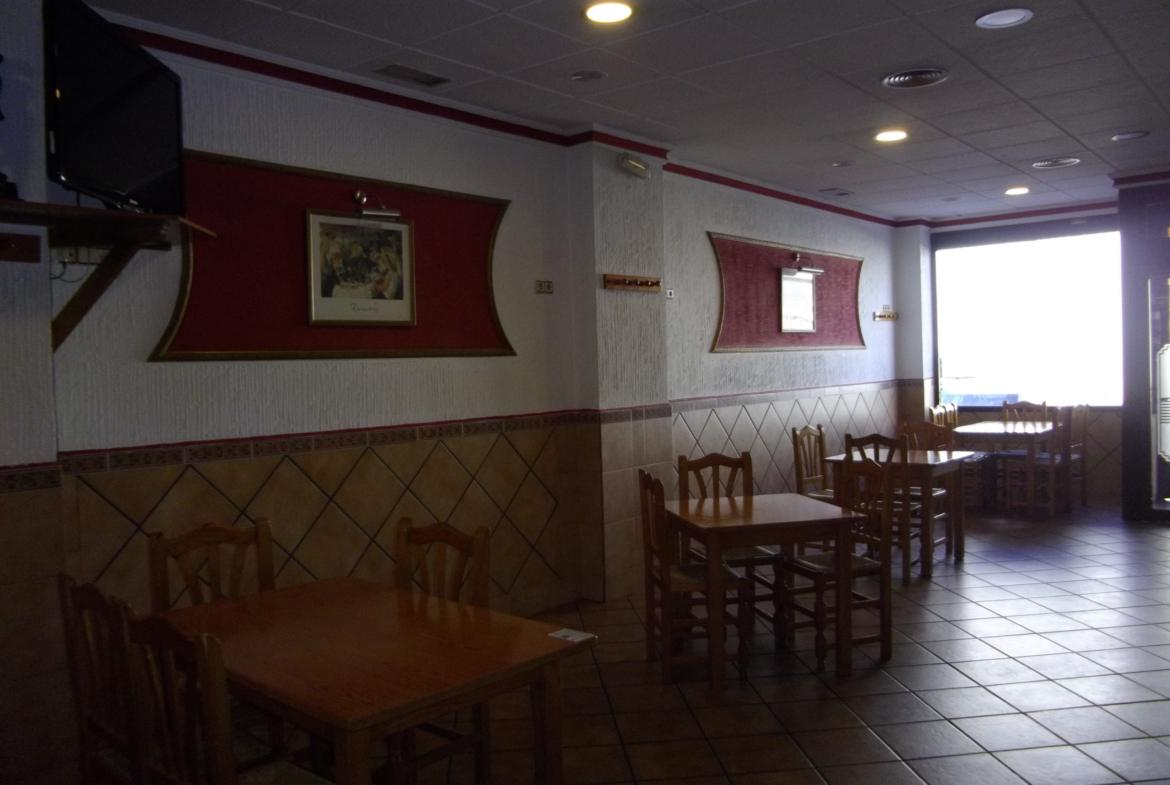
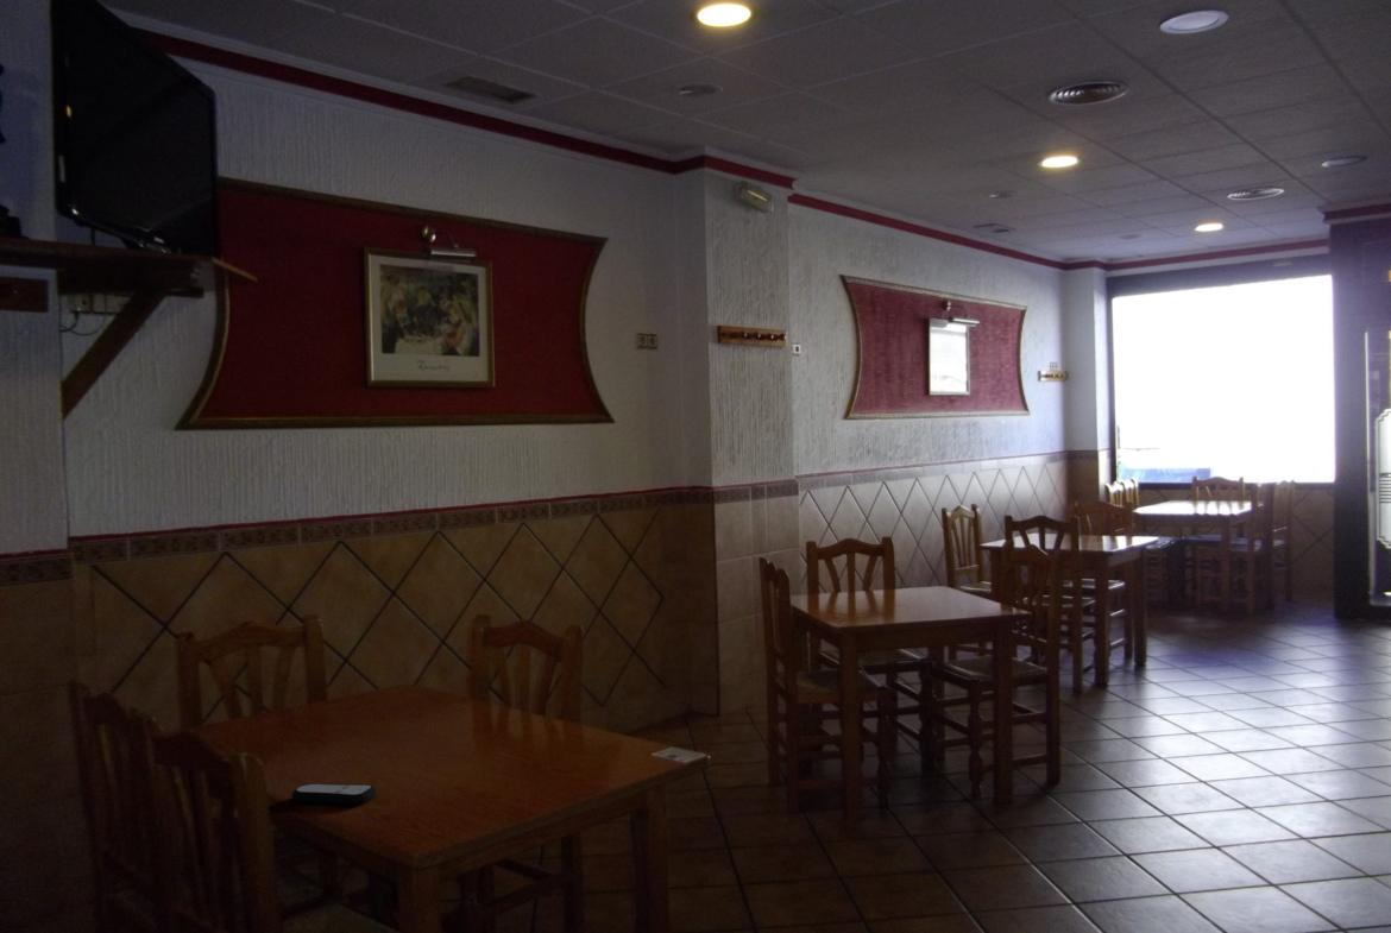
+ remote control (333, 793)
